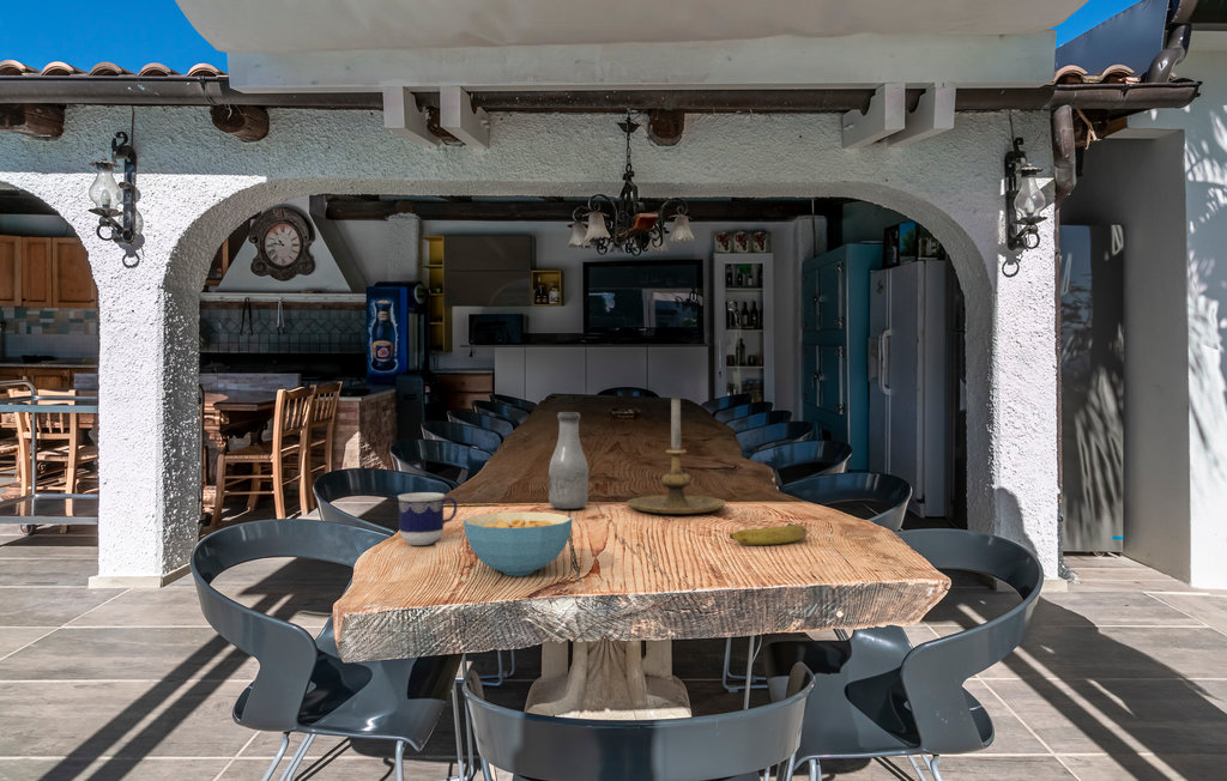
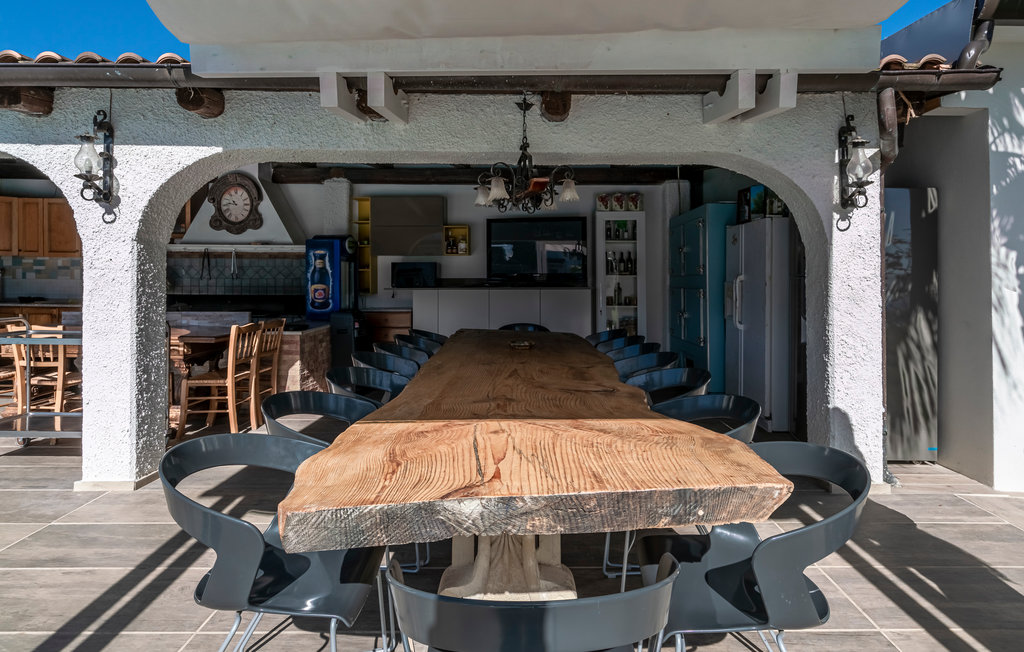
- cup (428, 517)
- fruit (767, 531)
- bottle (568, 459)
- cereal bowl (518, 545)
- candle holder (676, 452)
